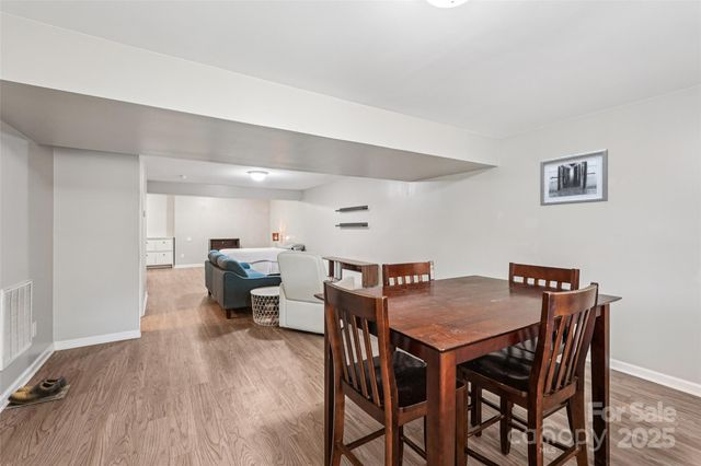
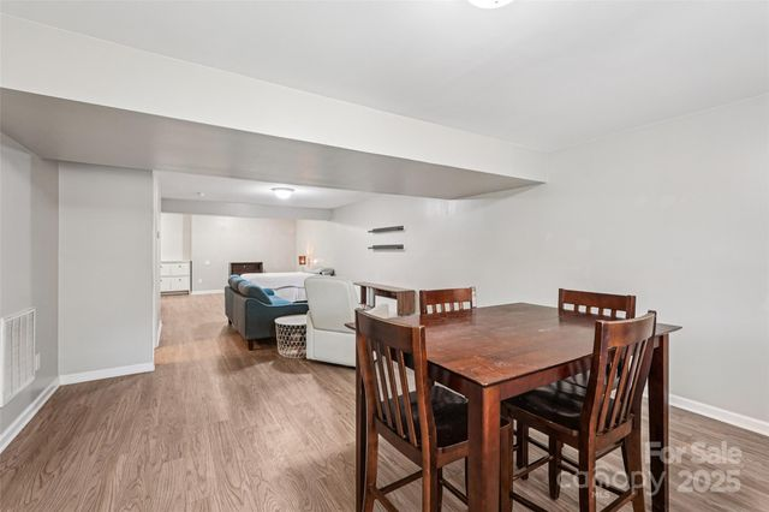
- shoes (39, 388)
- wall art (571, 179)
